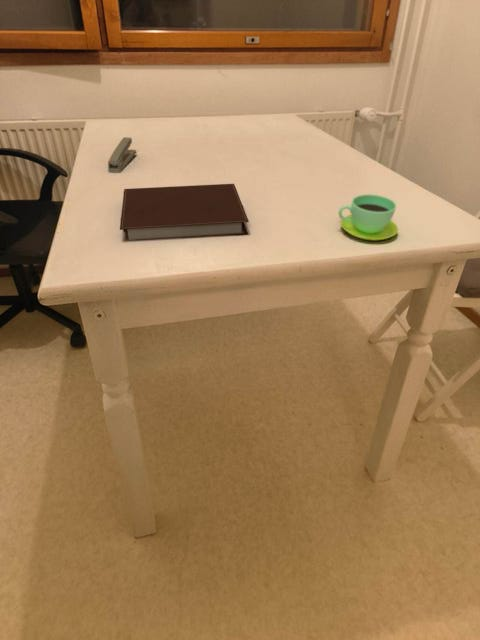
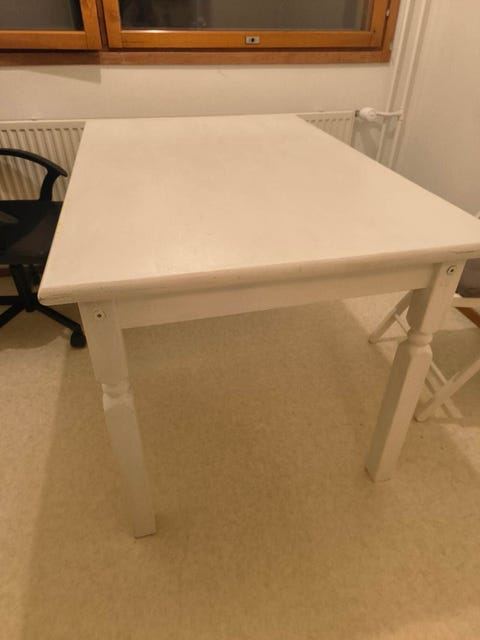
- notebook (182, 210)
- stapler (122, 153)
- cup (369, 217)
